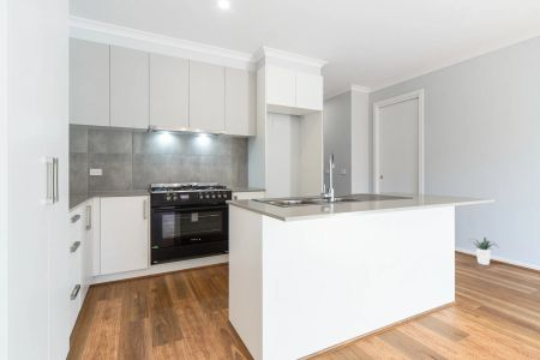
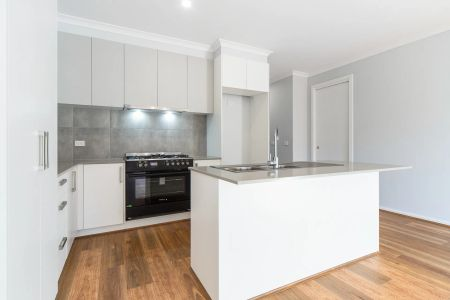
- potted plant (482, 251)
